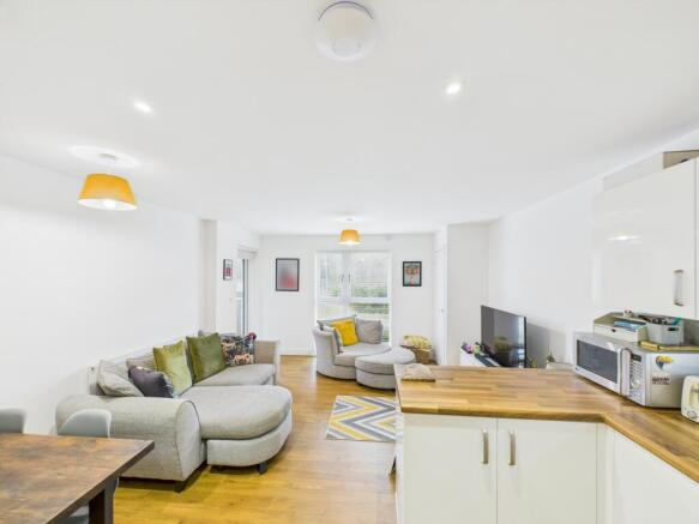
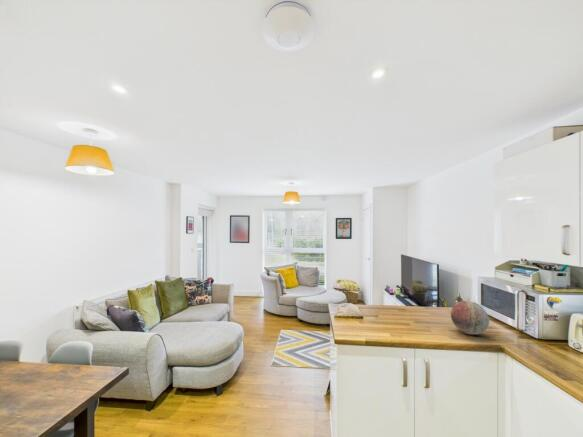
+ decorative orb (469, 317)
